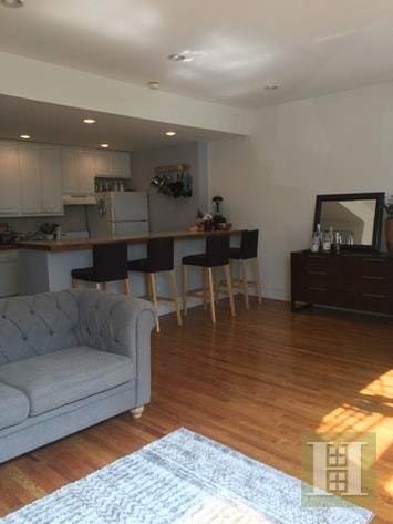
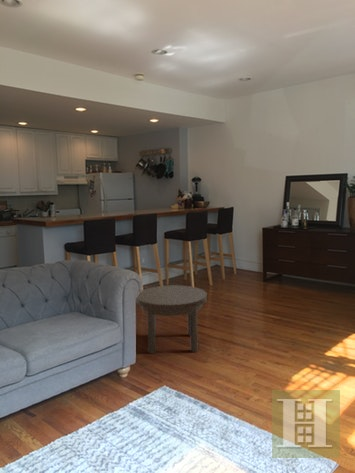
+ side table (171, 315)
